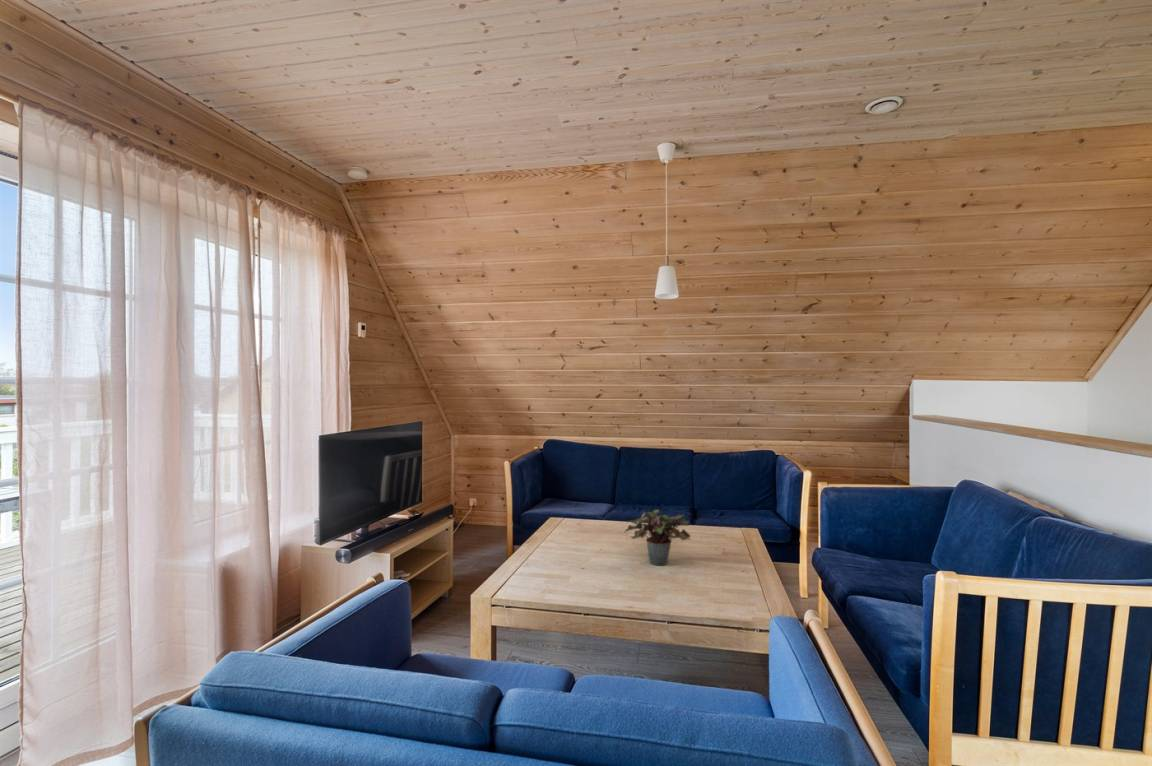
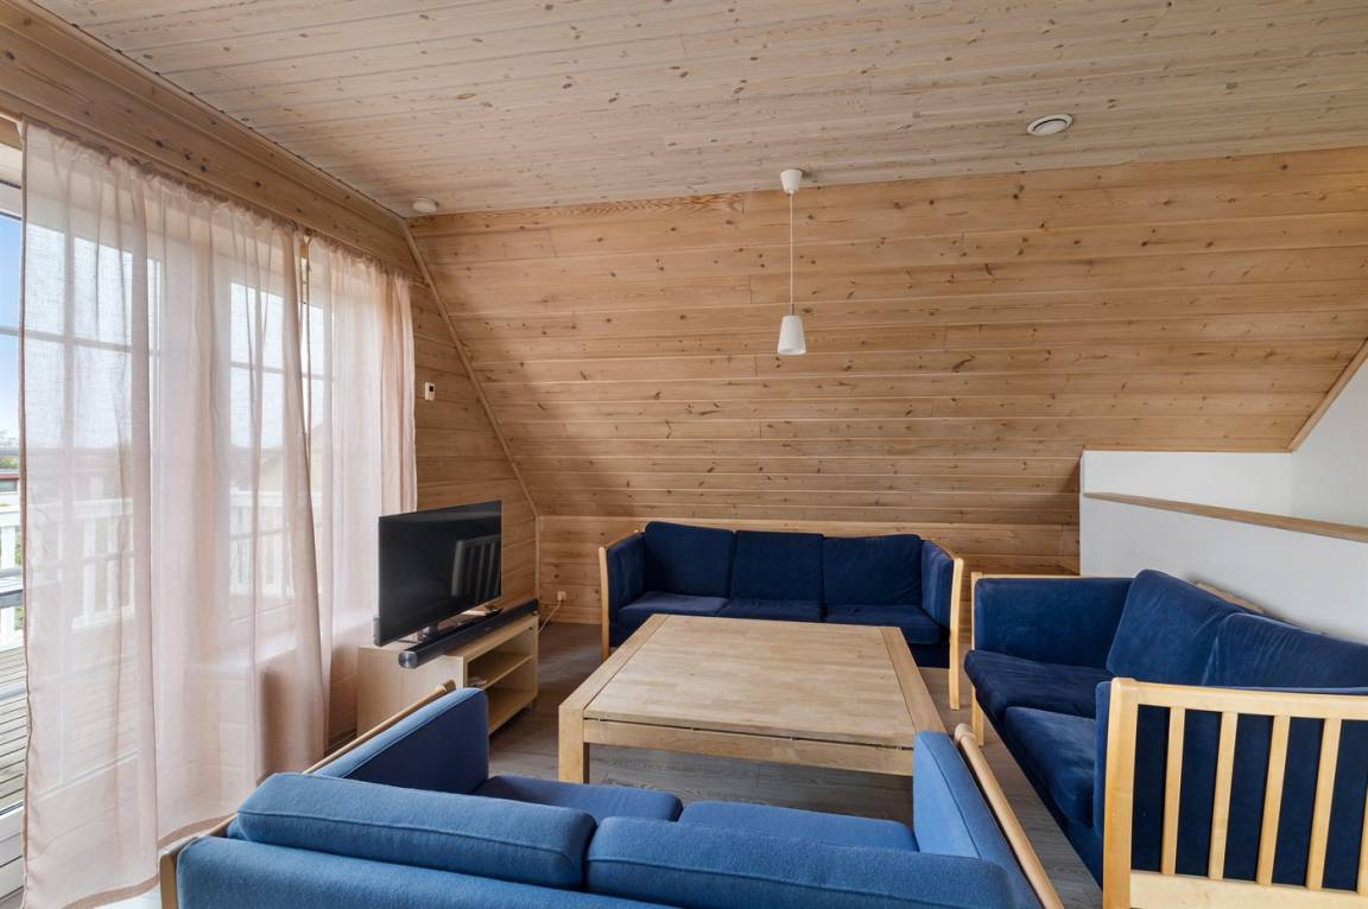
- potted plant (657, 537)
